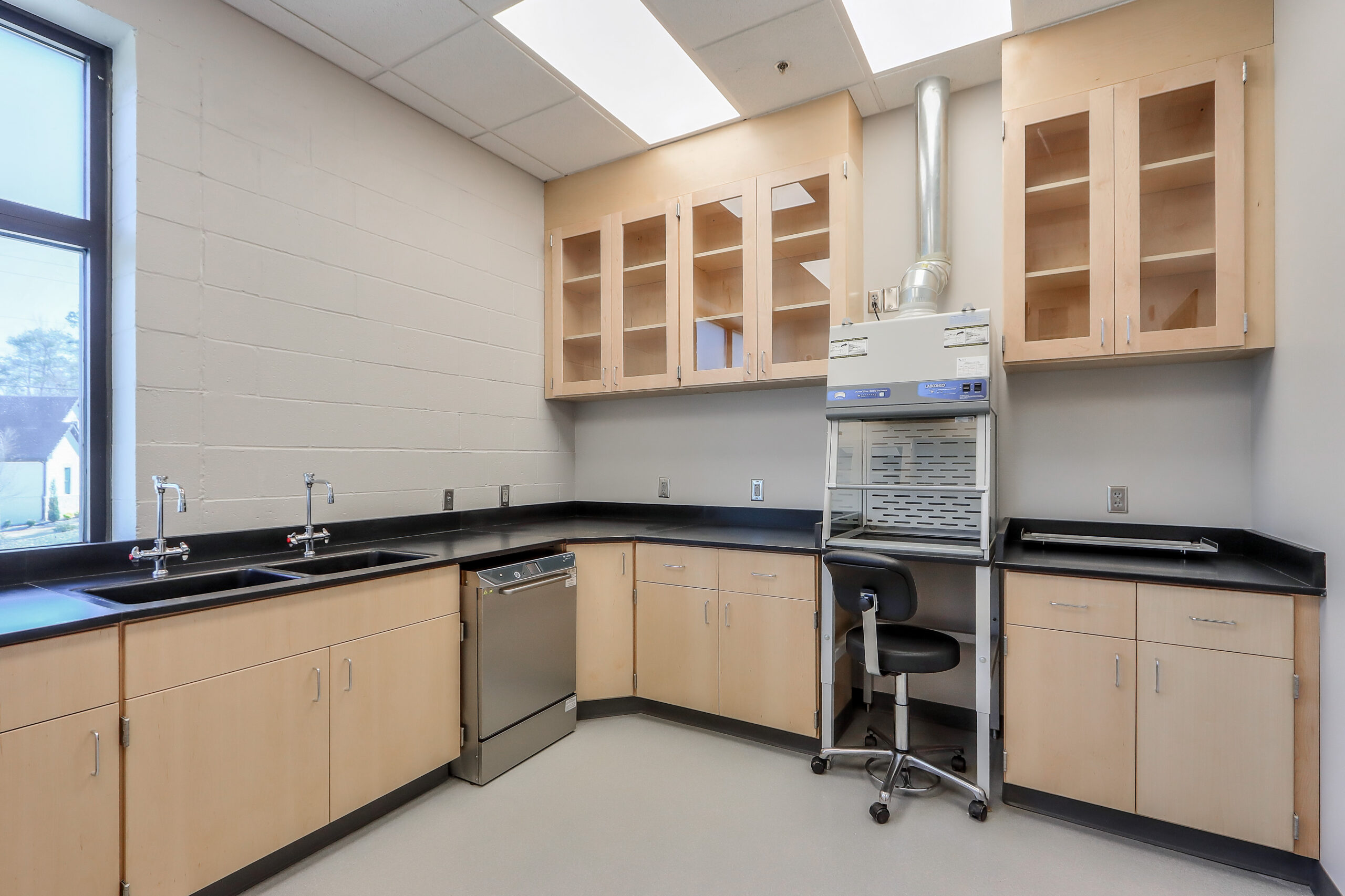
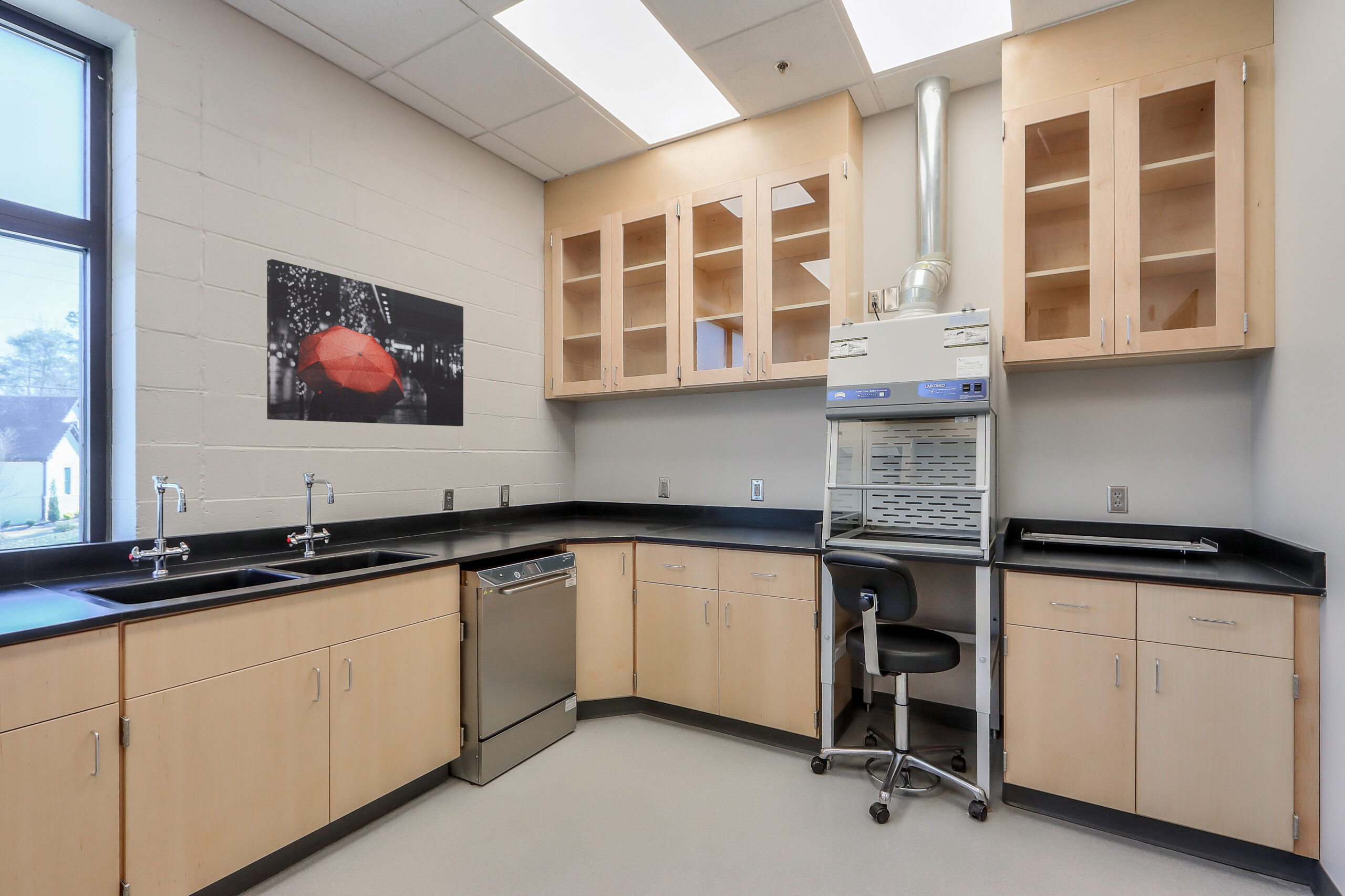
+ wall art (379, 355)
